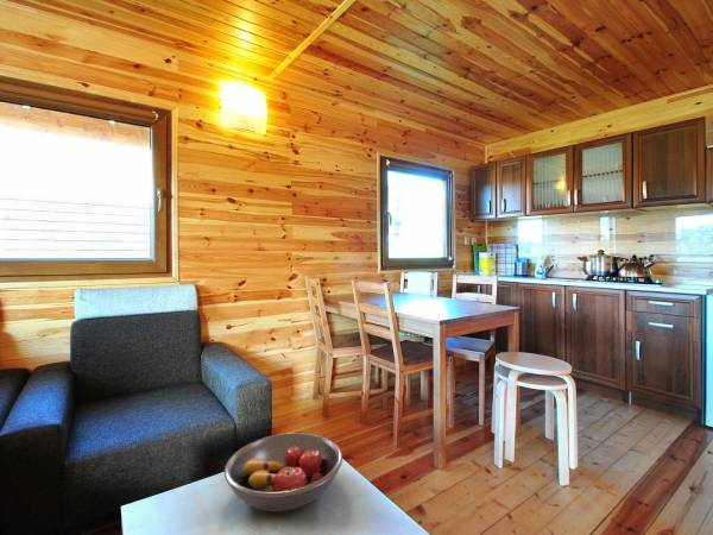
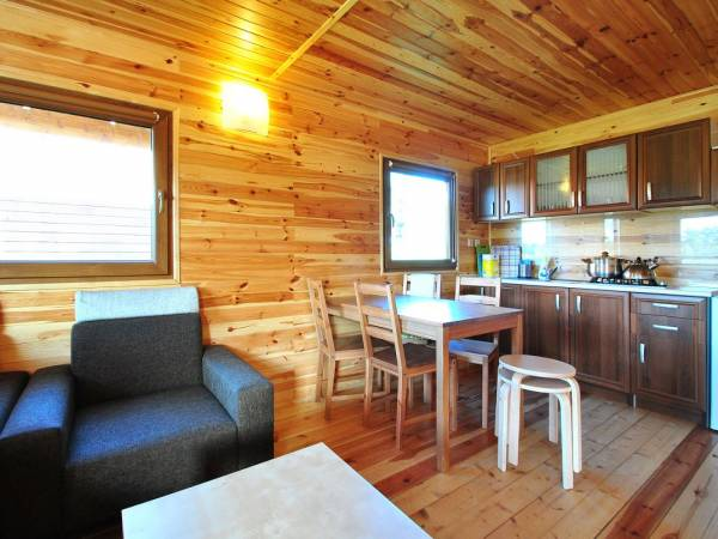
- fruit bowl (285, 471)
